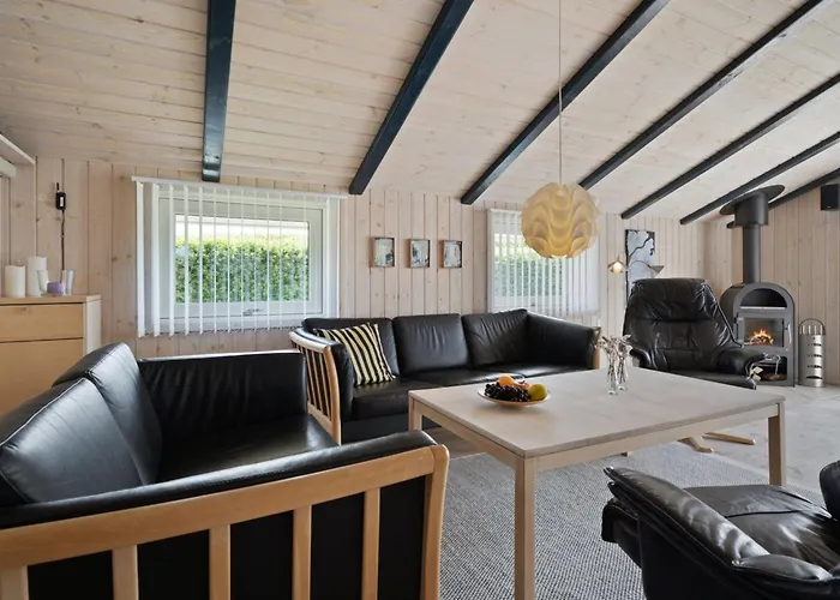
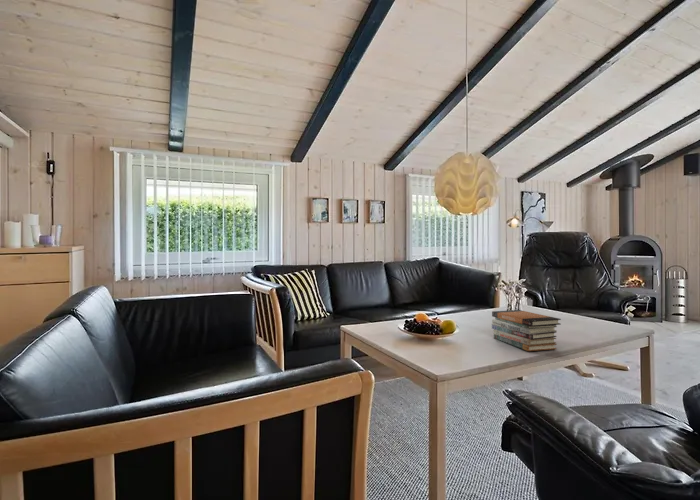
+ book stack (523, 328)
